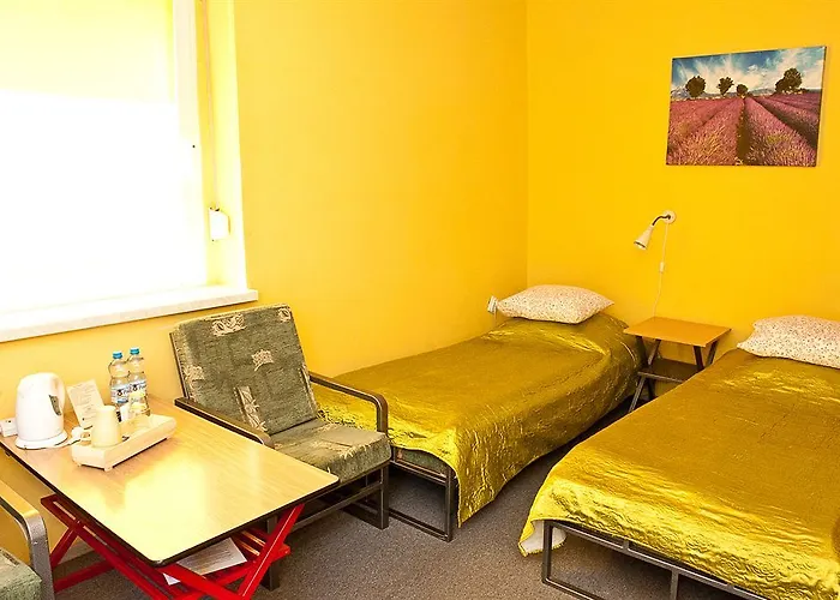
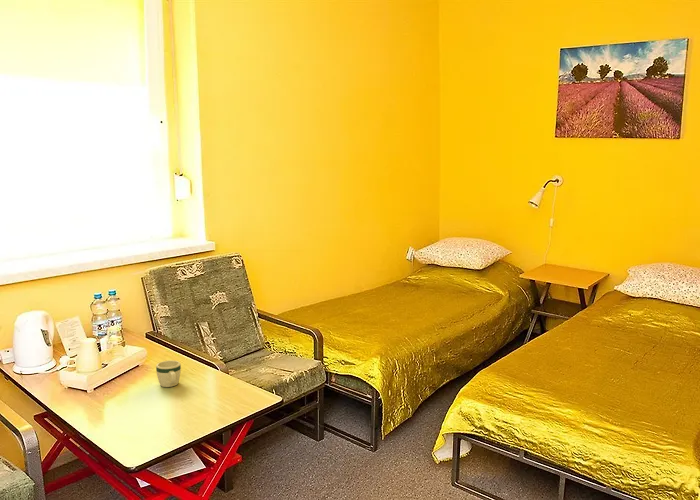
+ mug (170, 375)
